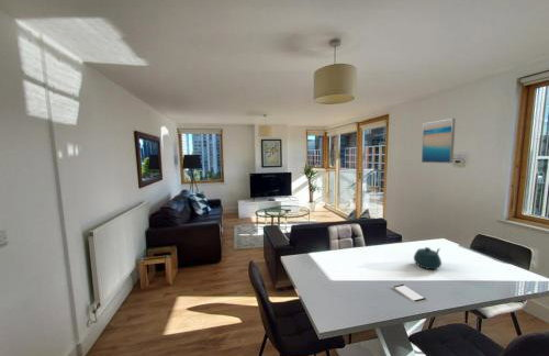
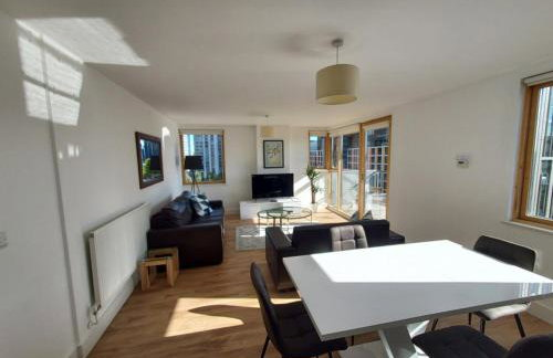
- smartphone (408, 292)
- wall art (437, 142)
- teapot (427, 256)
